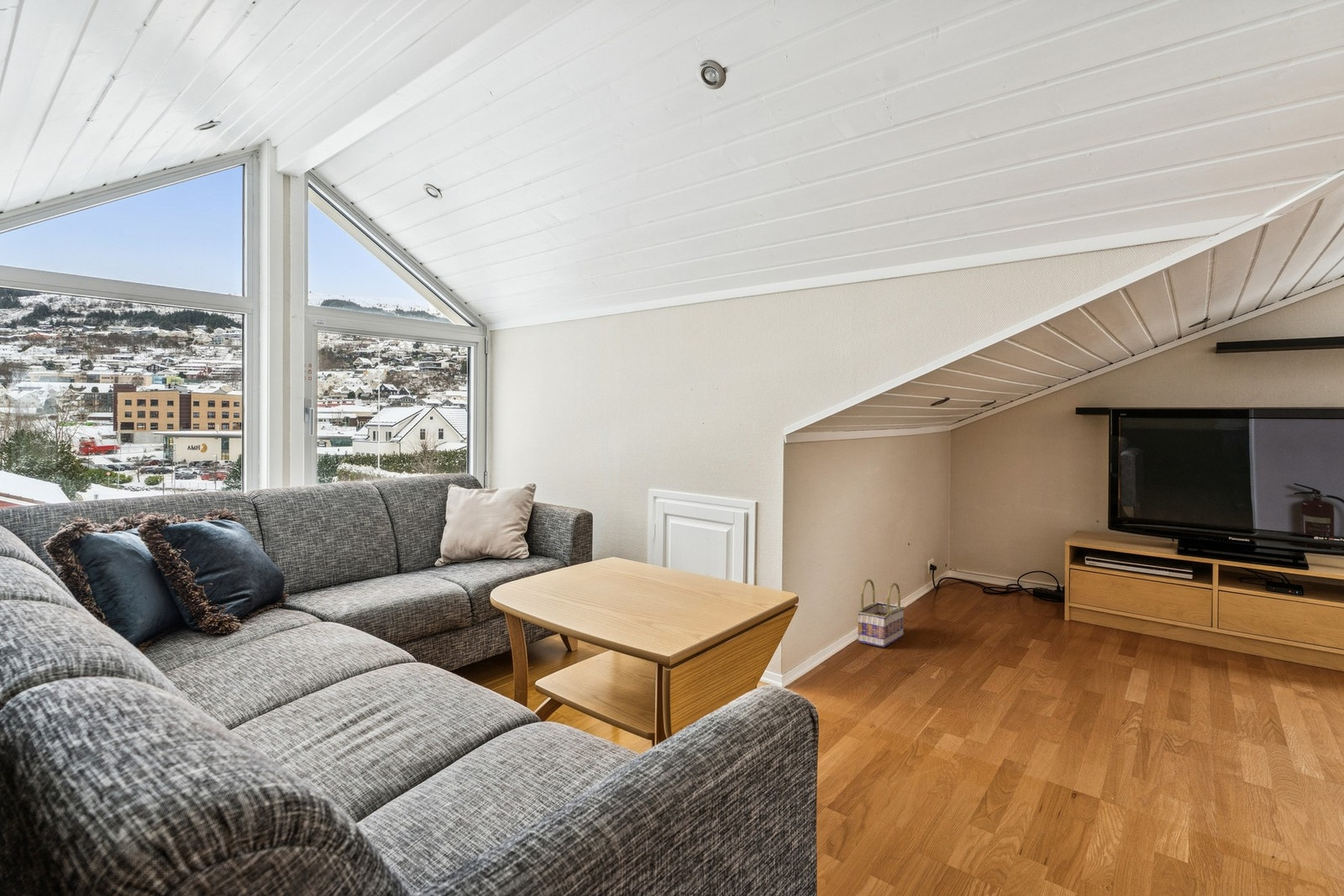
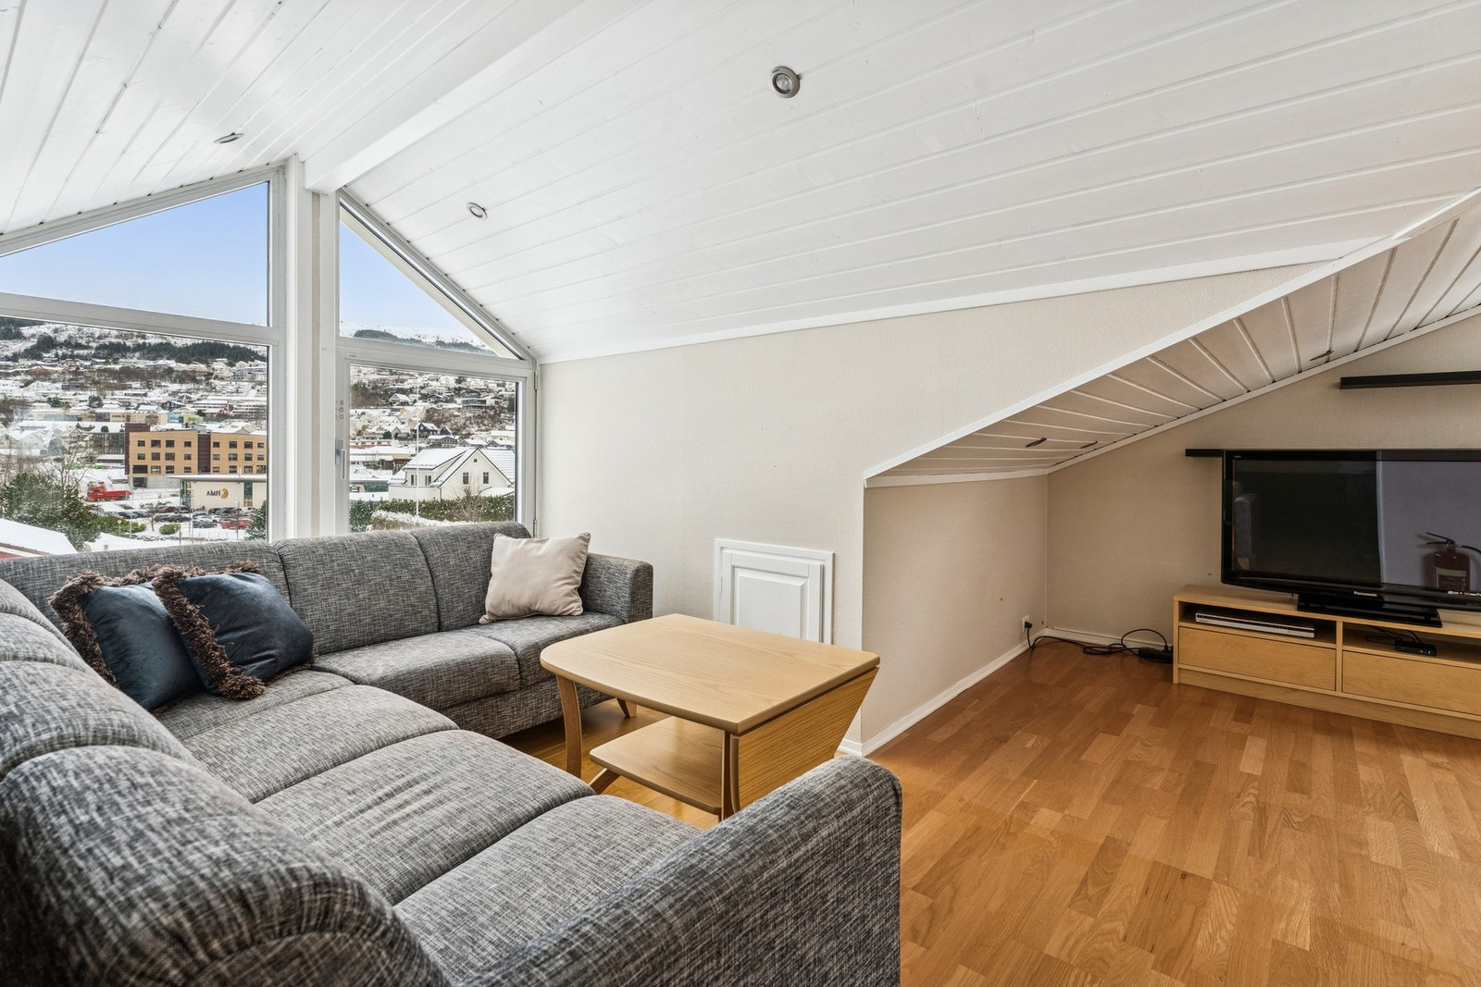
- basket (880, 610)
